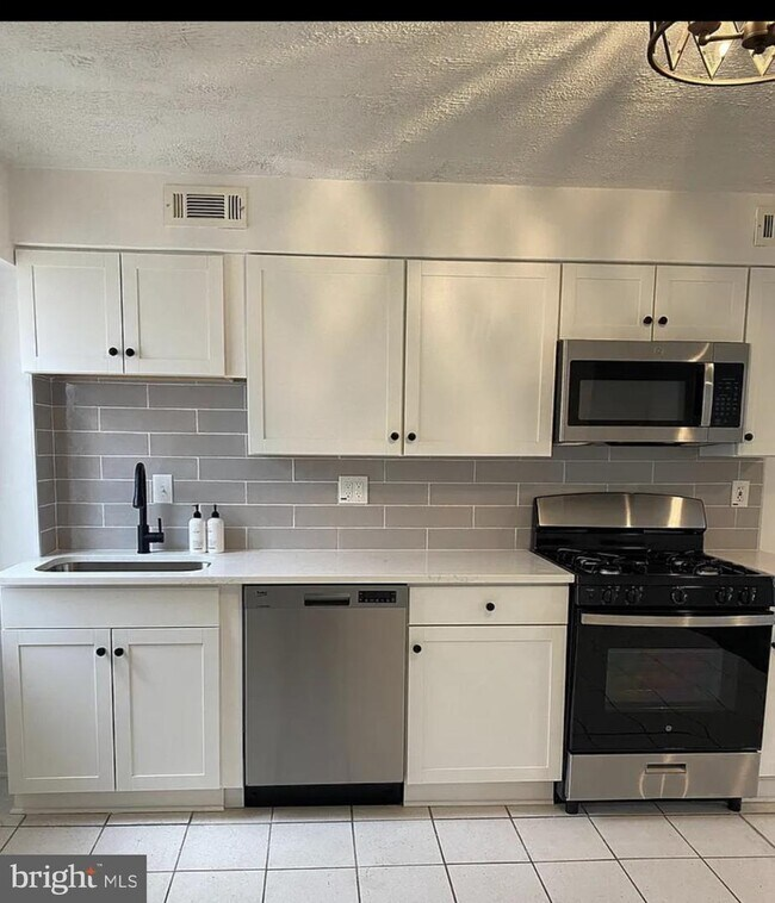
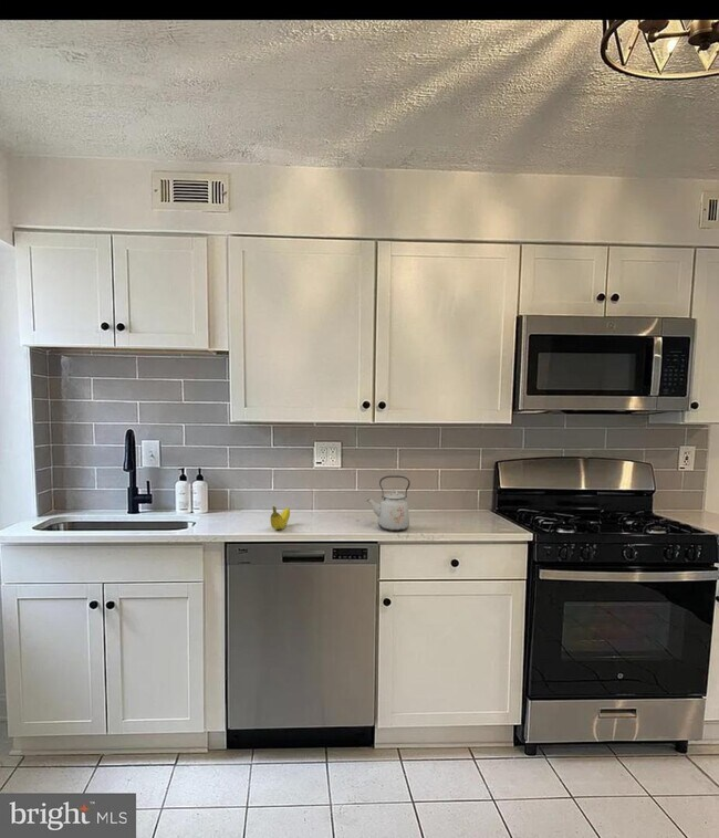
+ kettle (388, 502)
+ fruit (281, 514)
